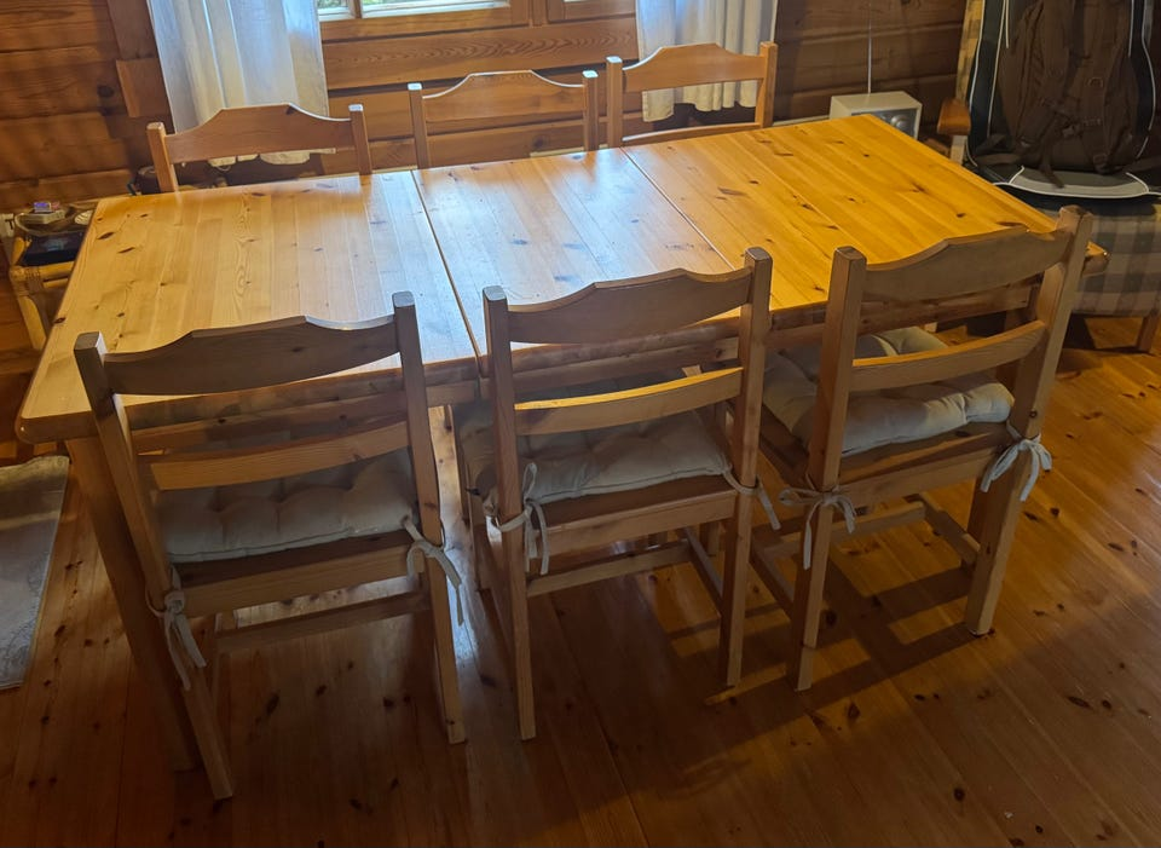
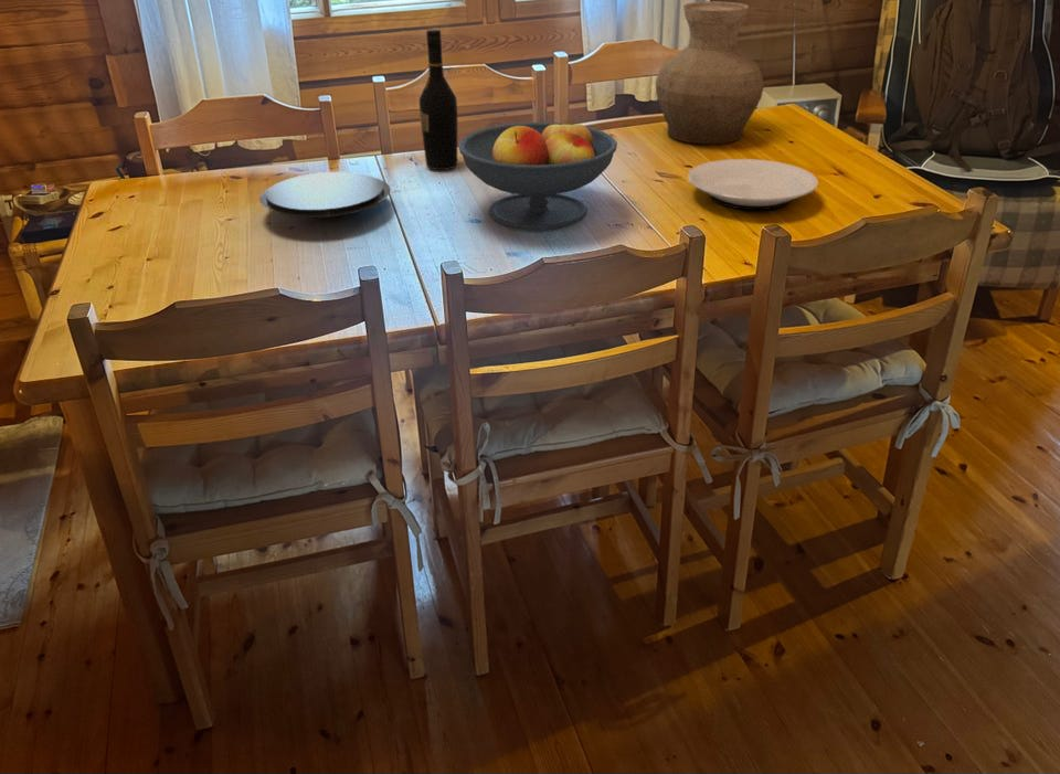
+ plate (327, 201)
+ plate (751, 187)
+ wine bottle (437, 100)
+ fruit bowl (538, 166)
+ vase (710, 72)
